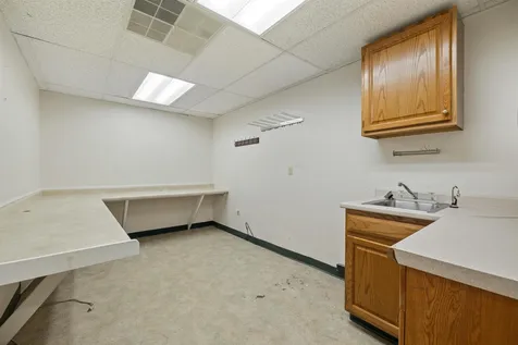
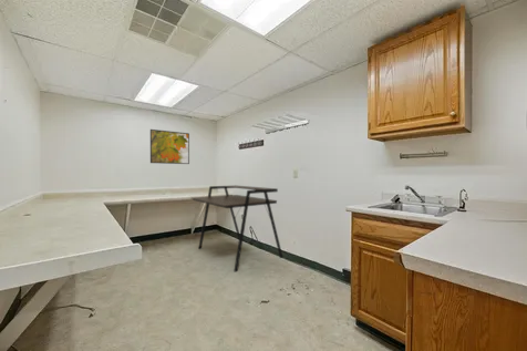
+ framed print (170, 147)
+ desk (234, 220)
